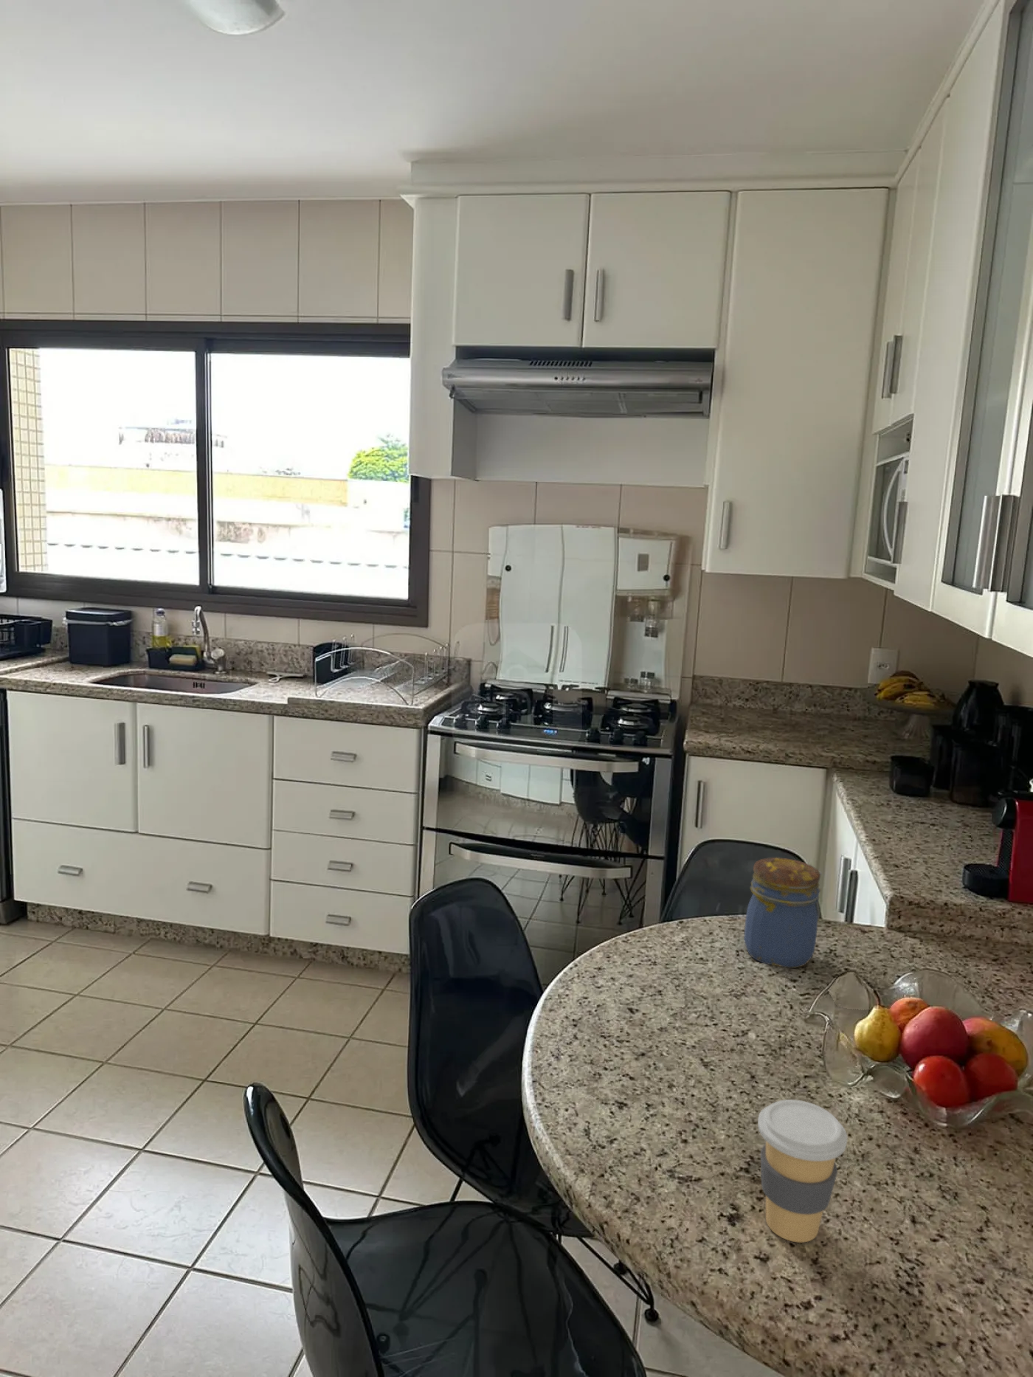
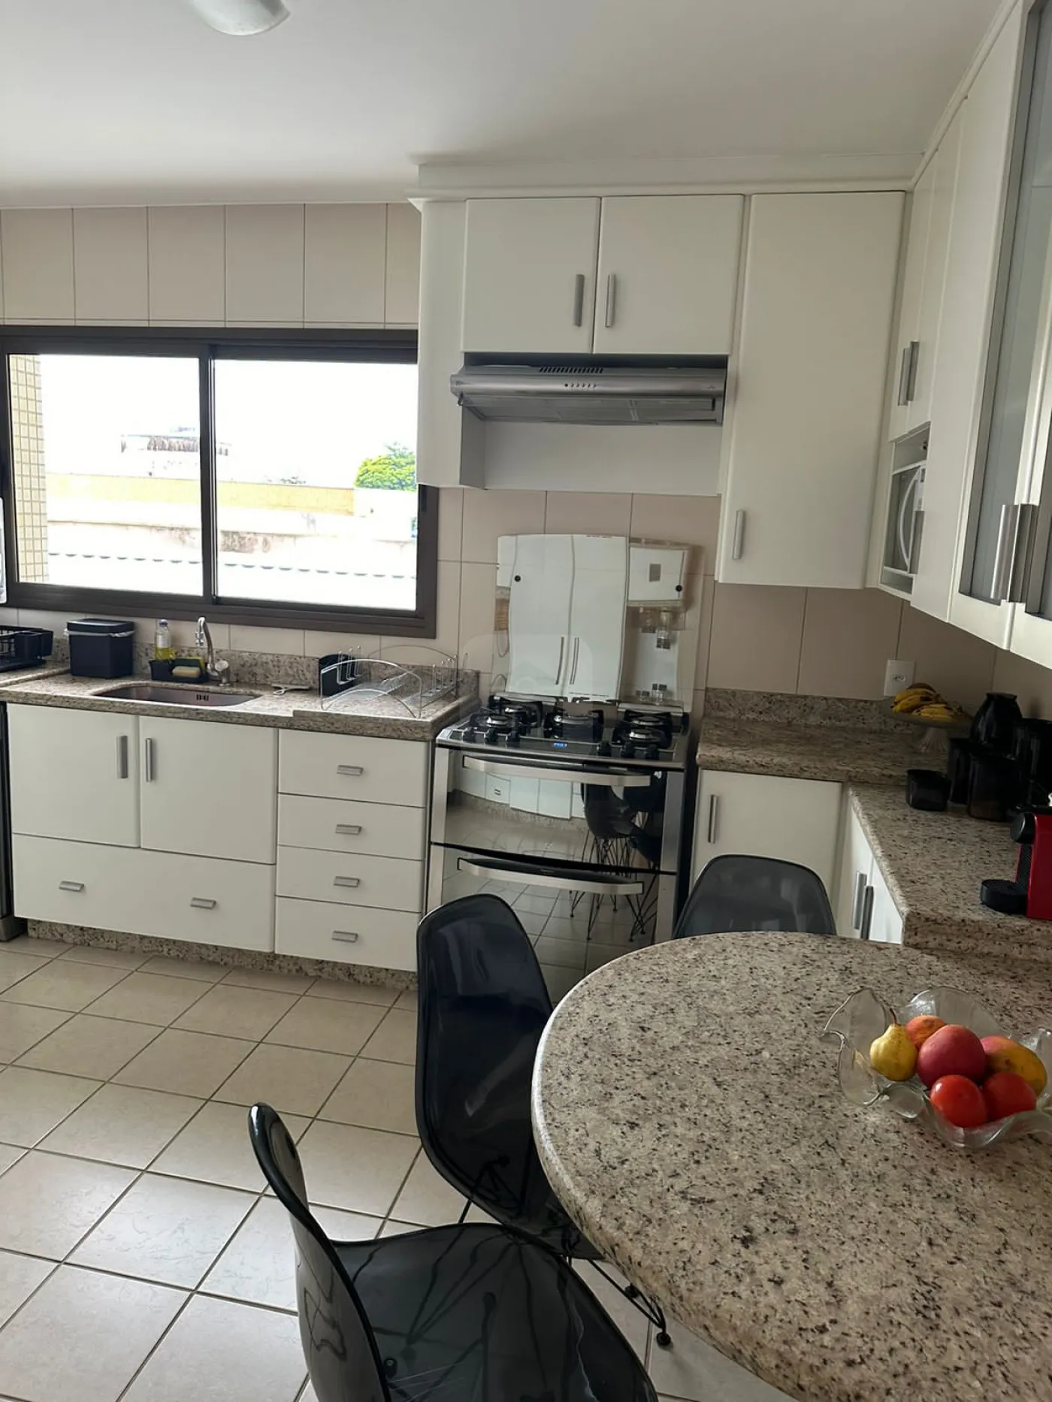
- coffee cup (796, 1173)
- jar (786, 910)
